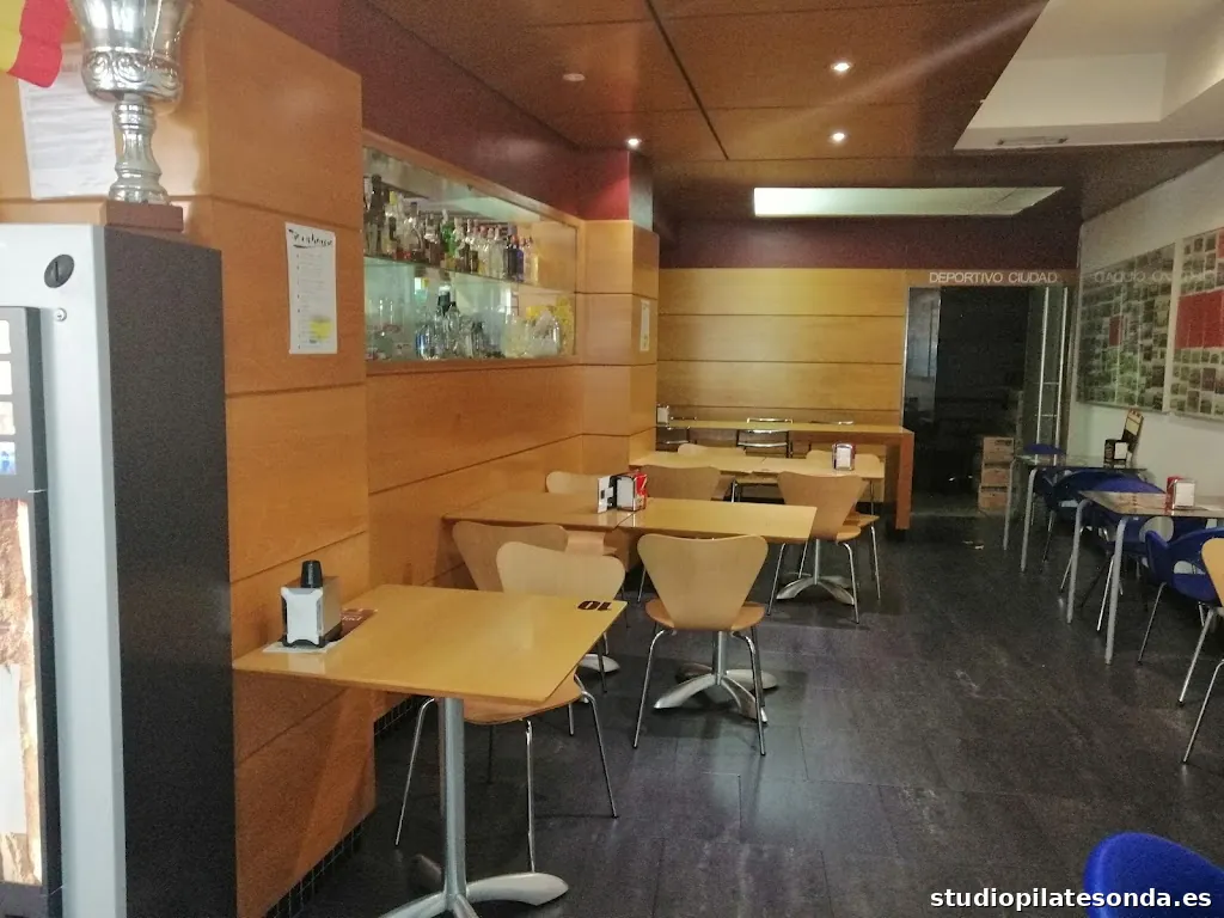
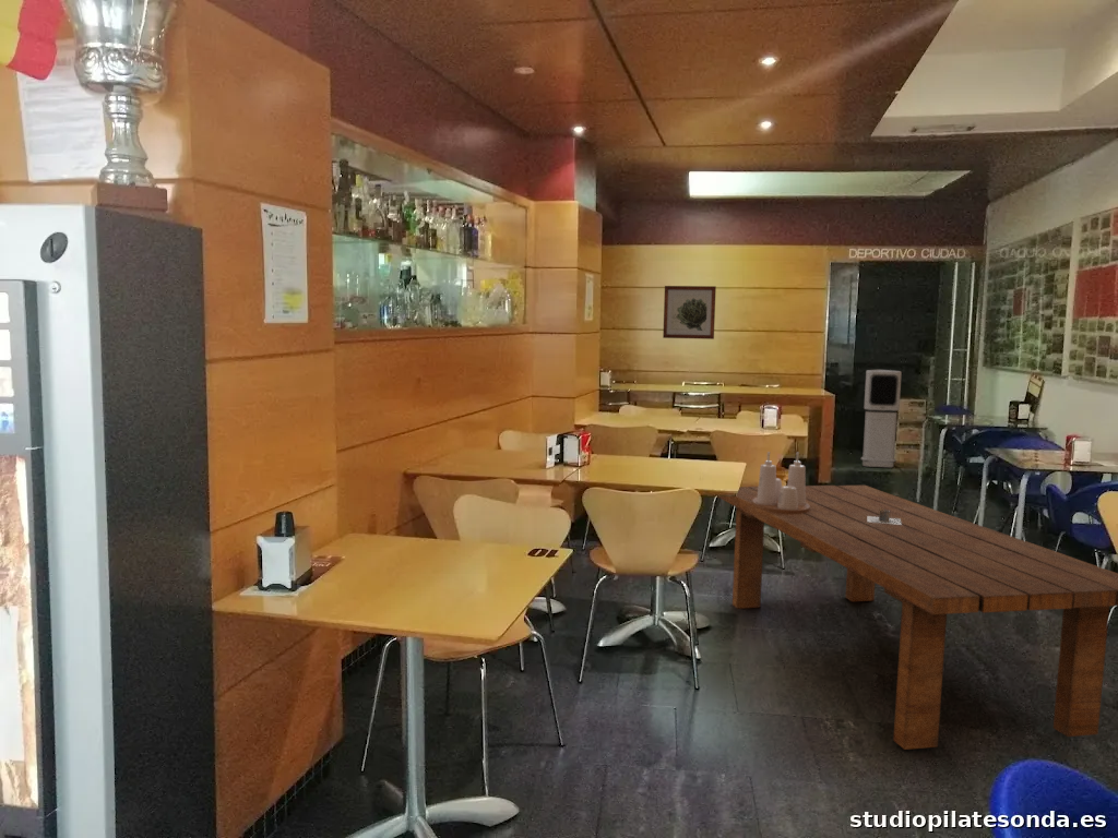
+ air purifier (878, 417)
+ napkin holder (884, 513)
+ dining table (885, 591)
+ wall art (689, 312)
+ condiment set (780, 479)
